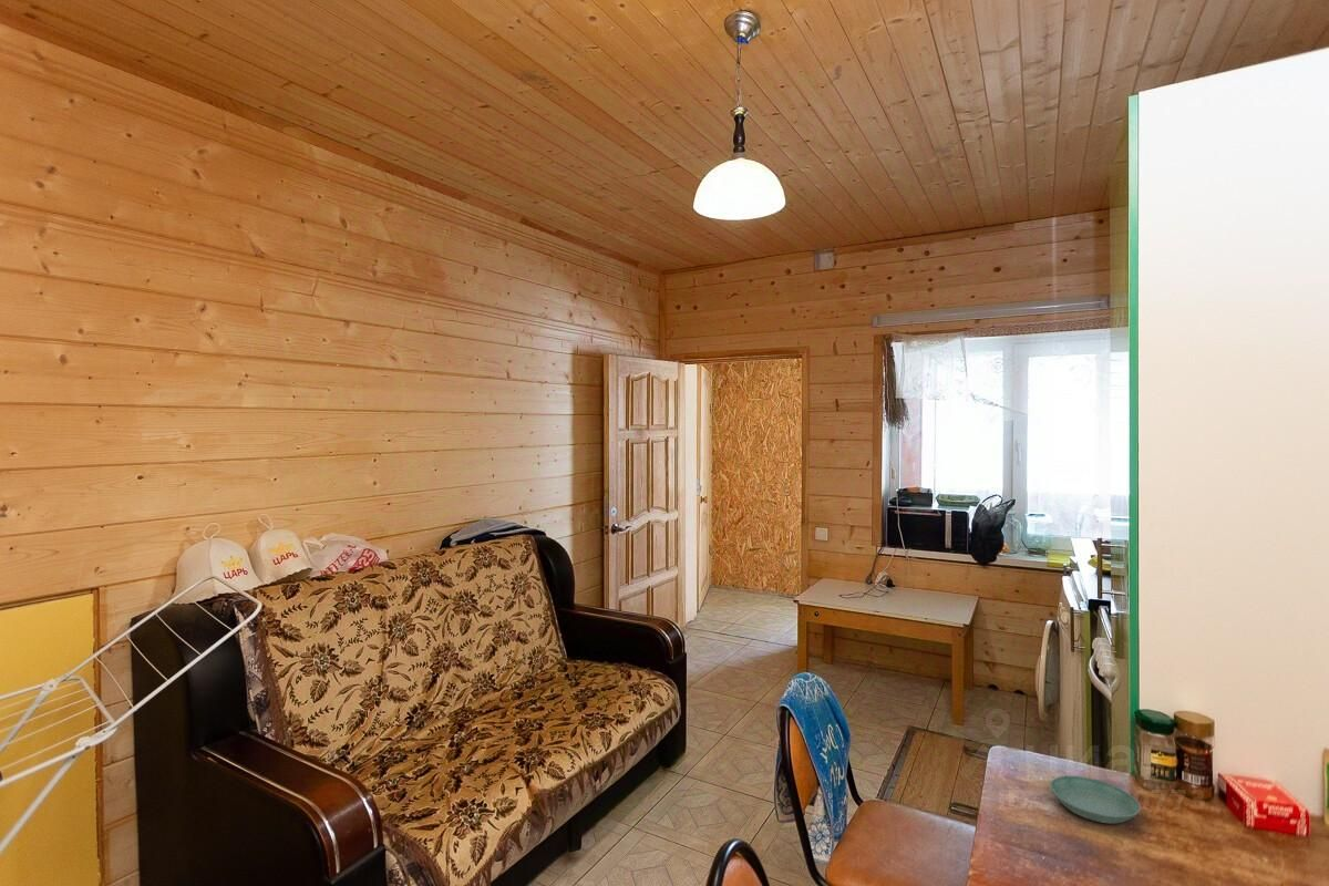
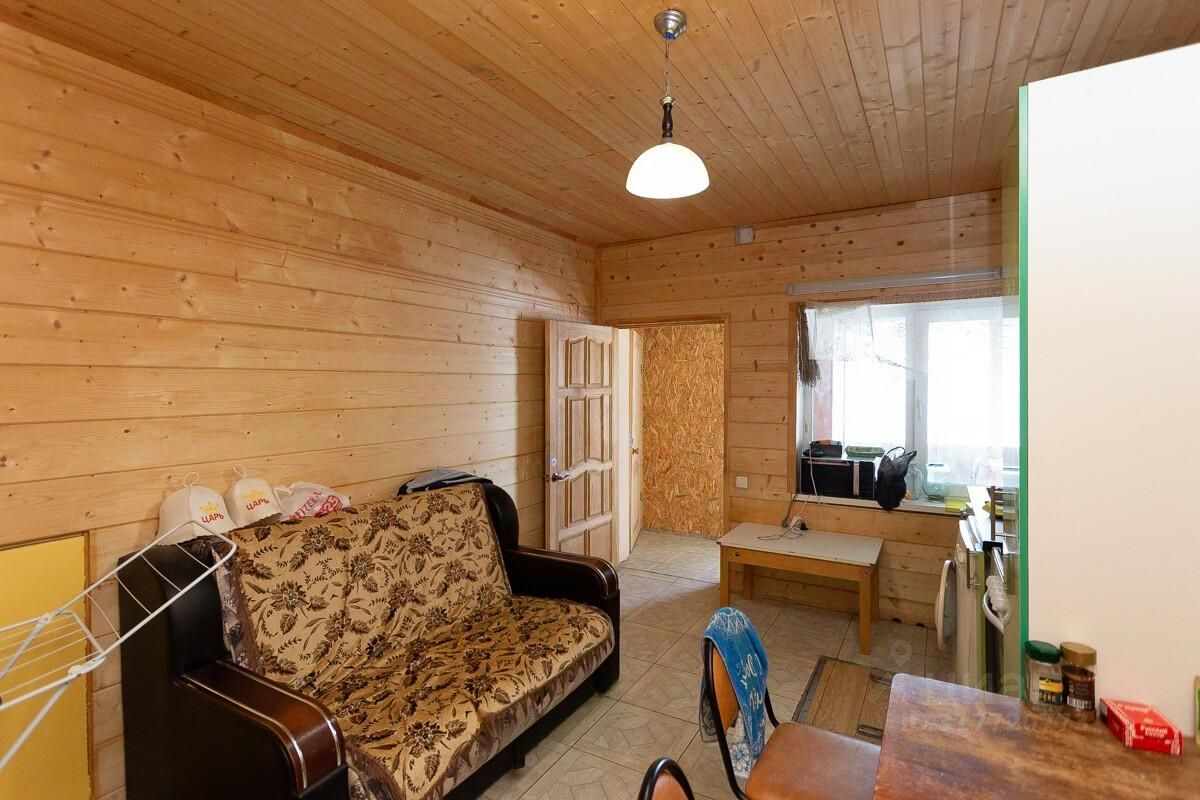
- saucer (1093, 801)
